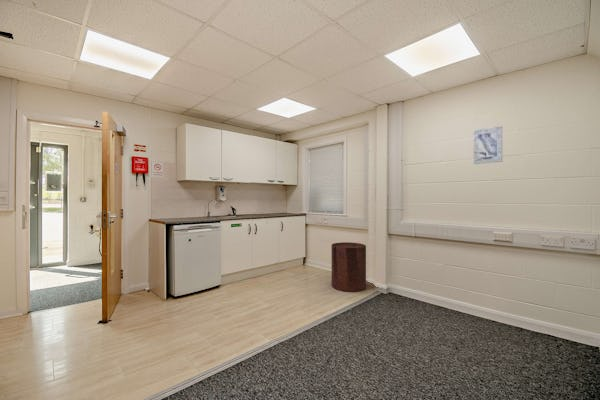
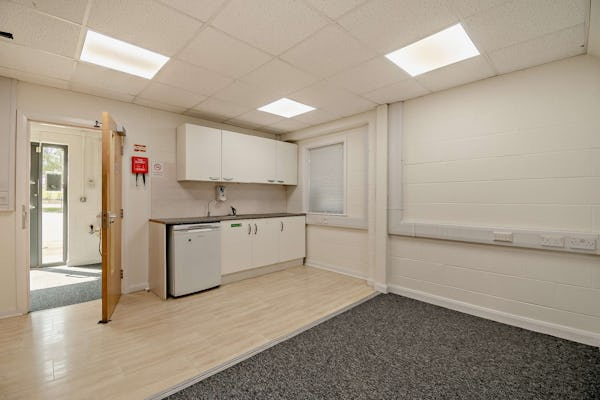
- wall art (487, 145)
- trash can (348, 265)
